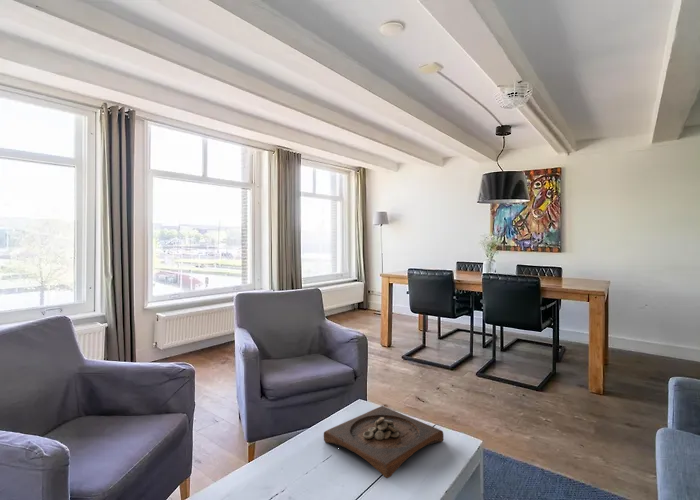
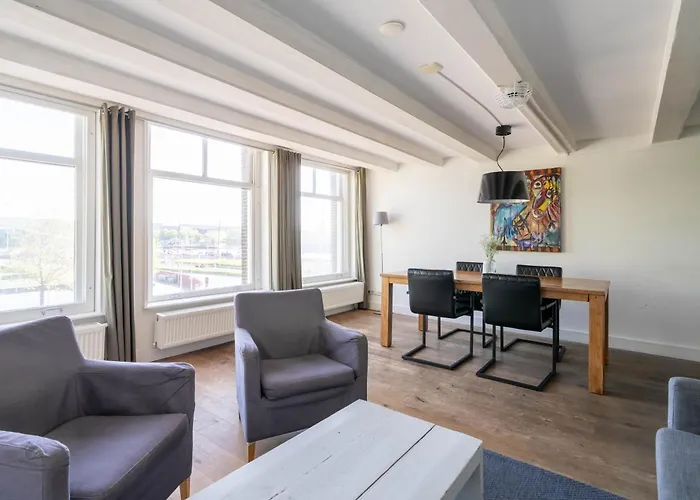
- wooden tray (384, 429)
